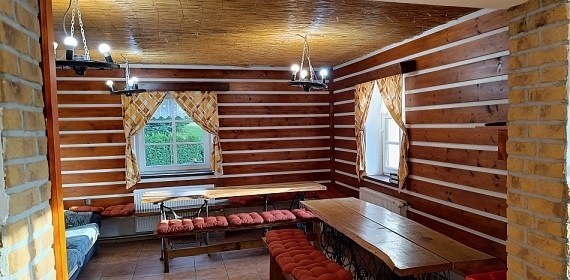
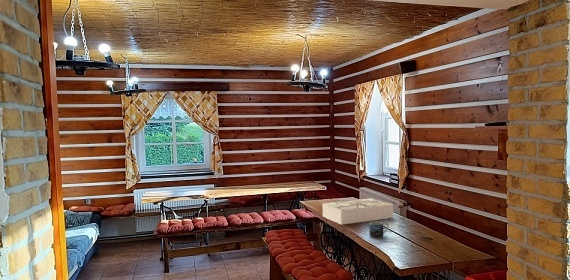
+ mug (379, 229)
+ board game (357, 210)
